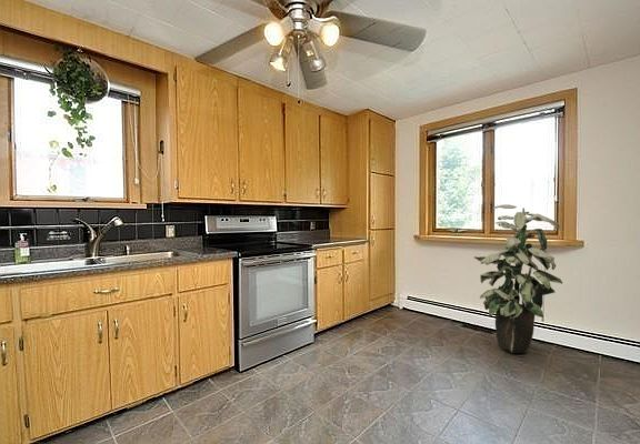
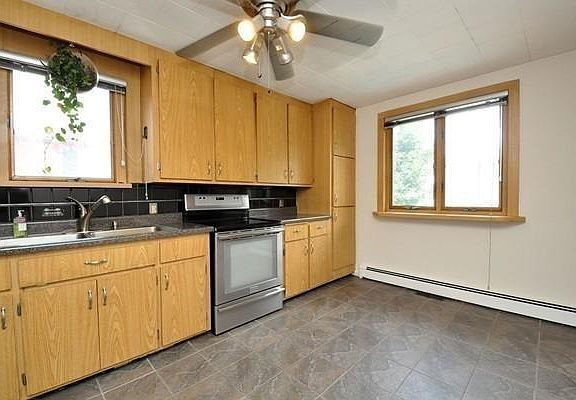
- indoor plant (513, 276)
